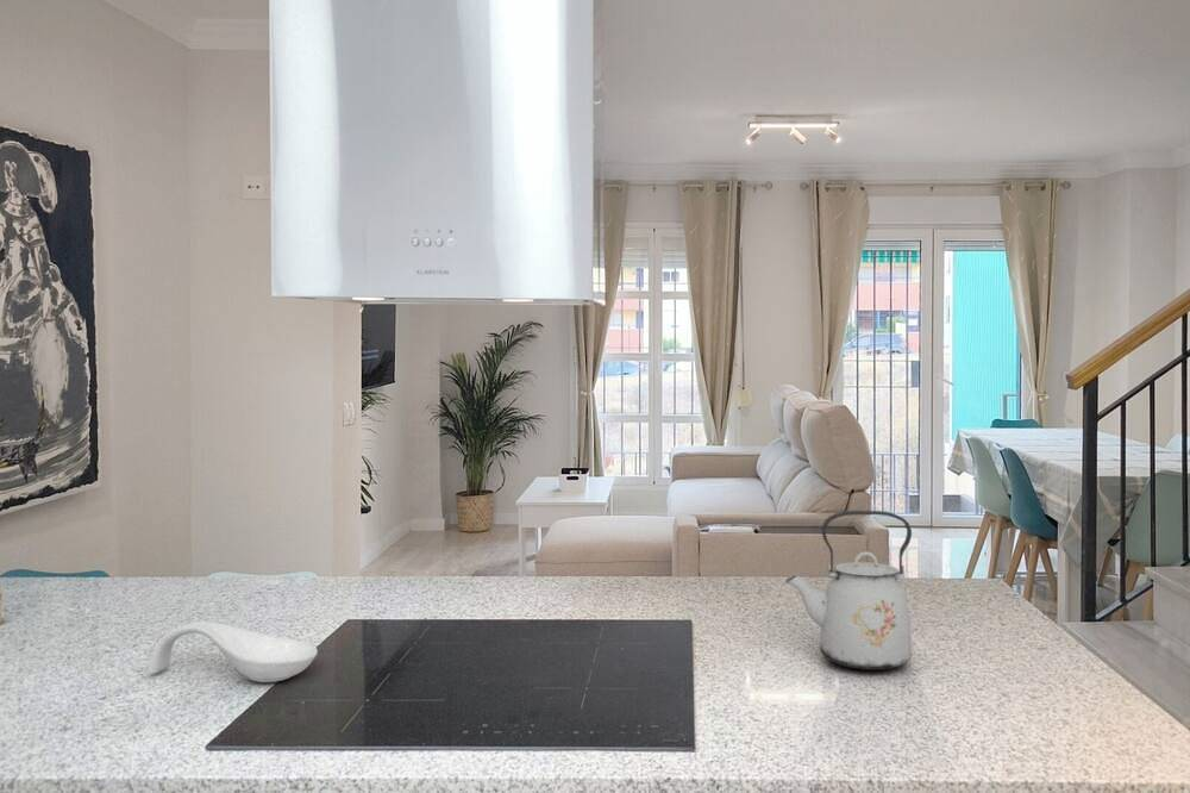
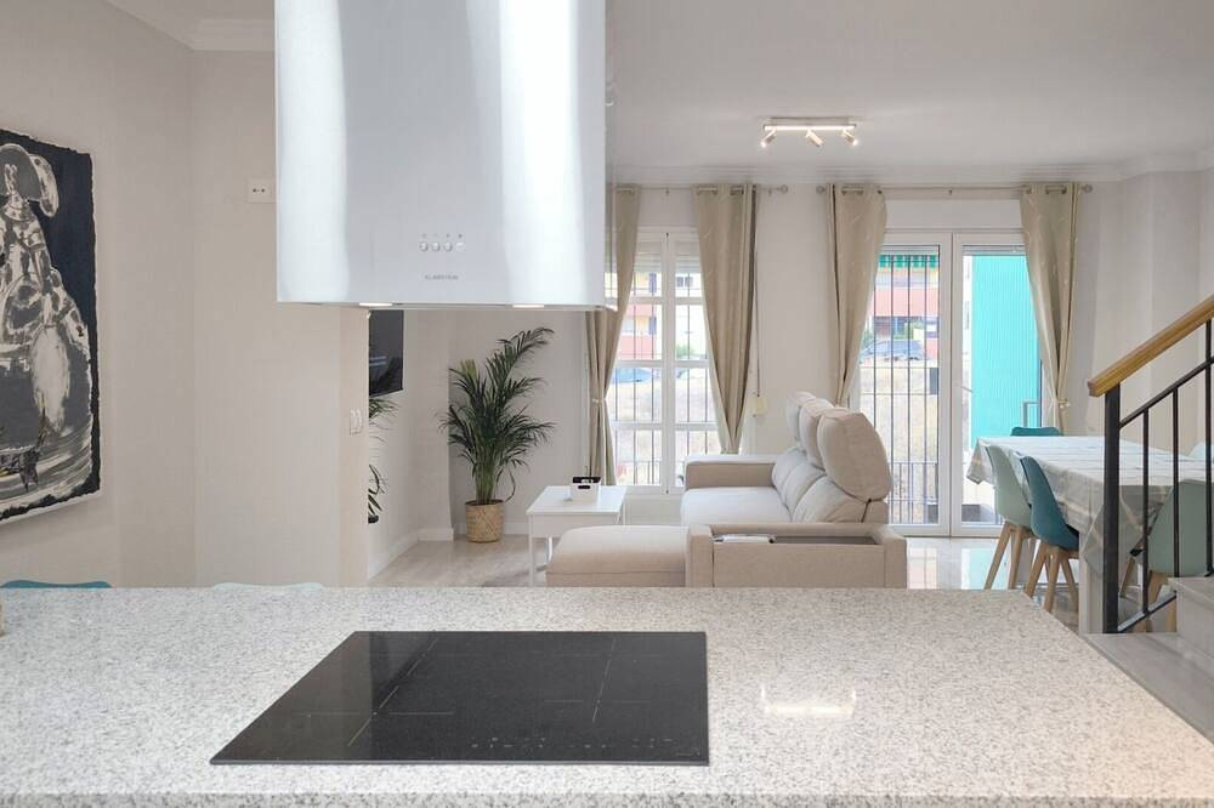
- spoon rest (233, 649)
- kettle (847, 586)
